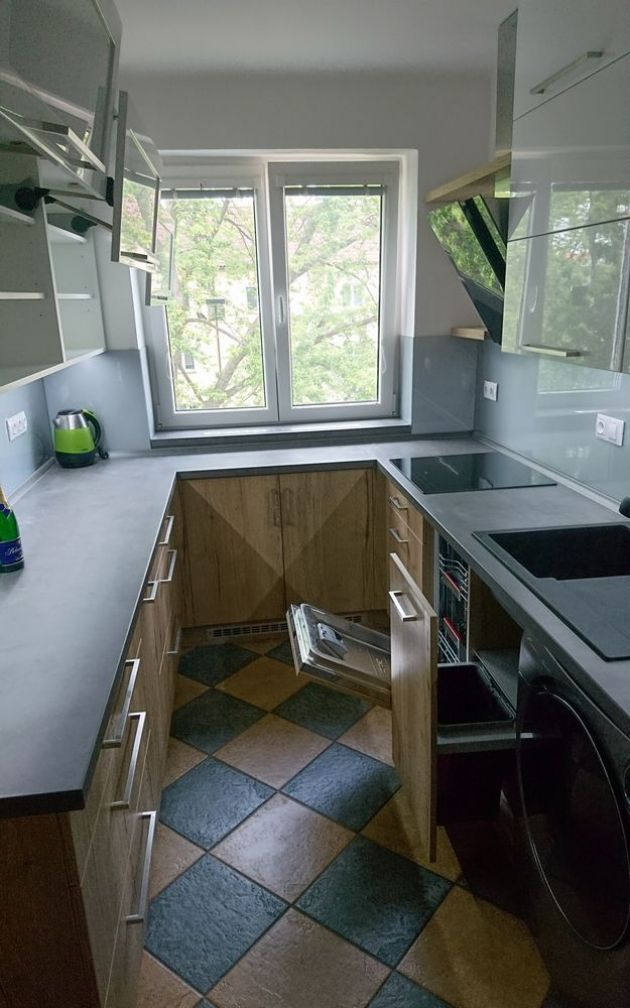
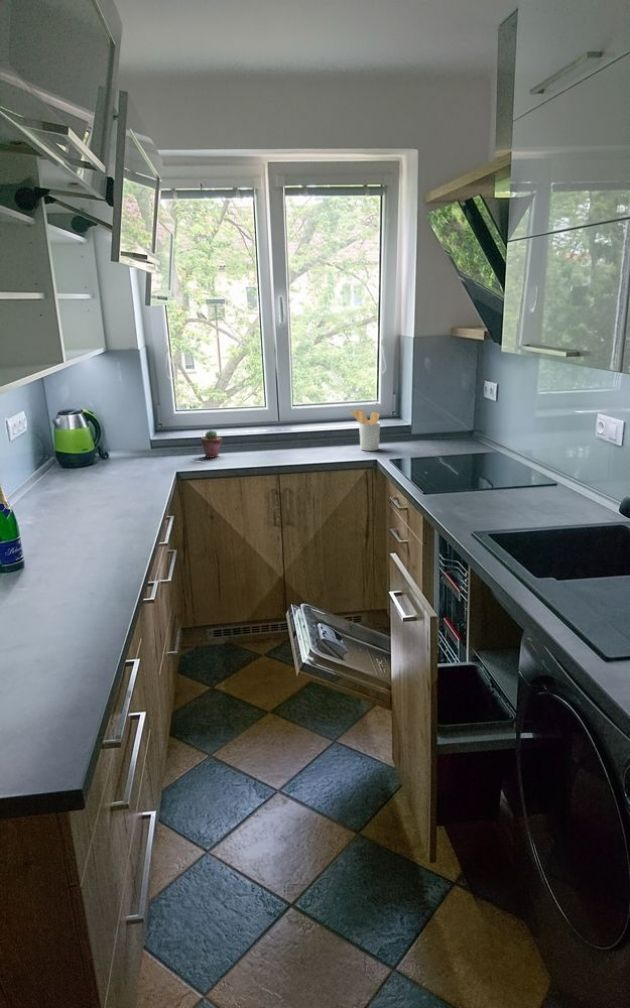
+ utensil holder (365, 428)
+ potted succulent (211, 443)
